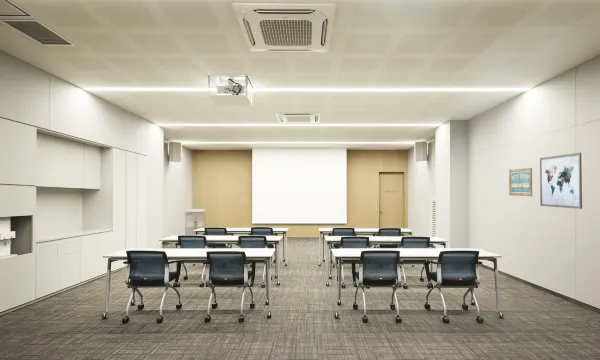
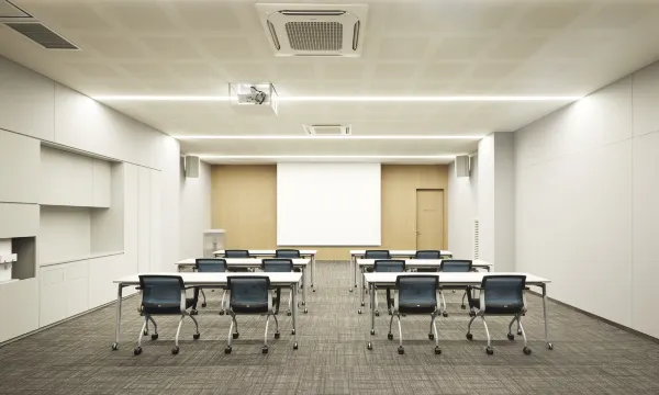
- wall art (520, 182)
- wall art (559, 181)
